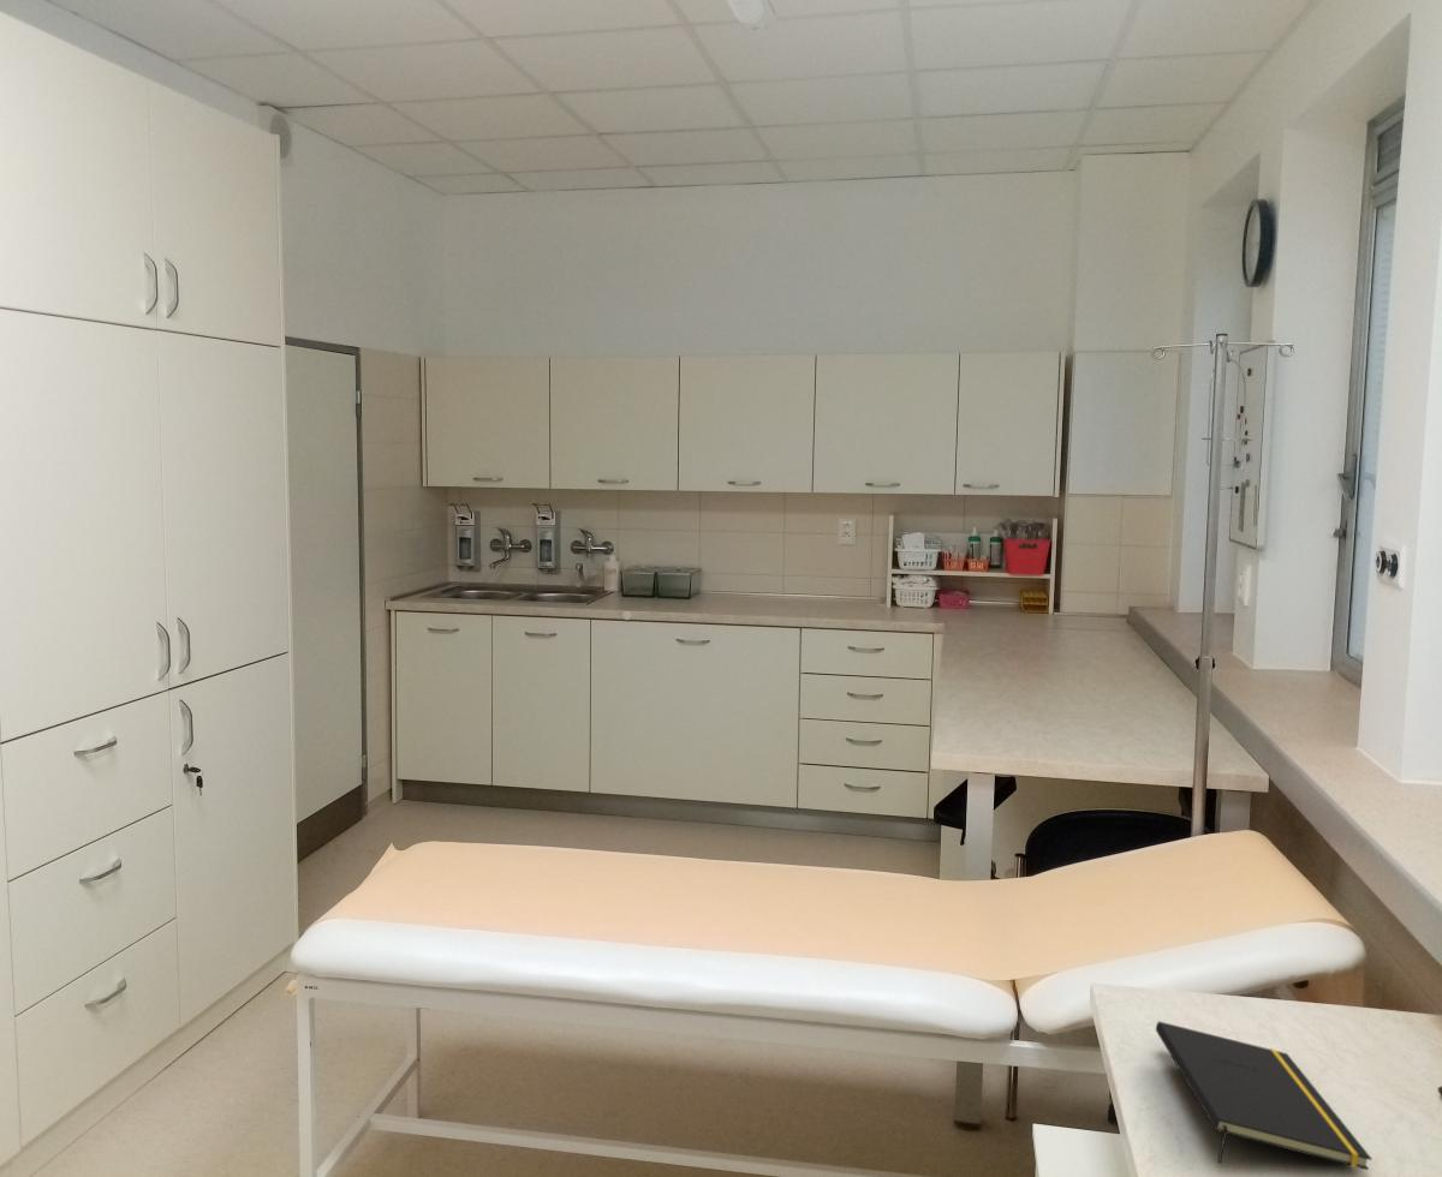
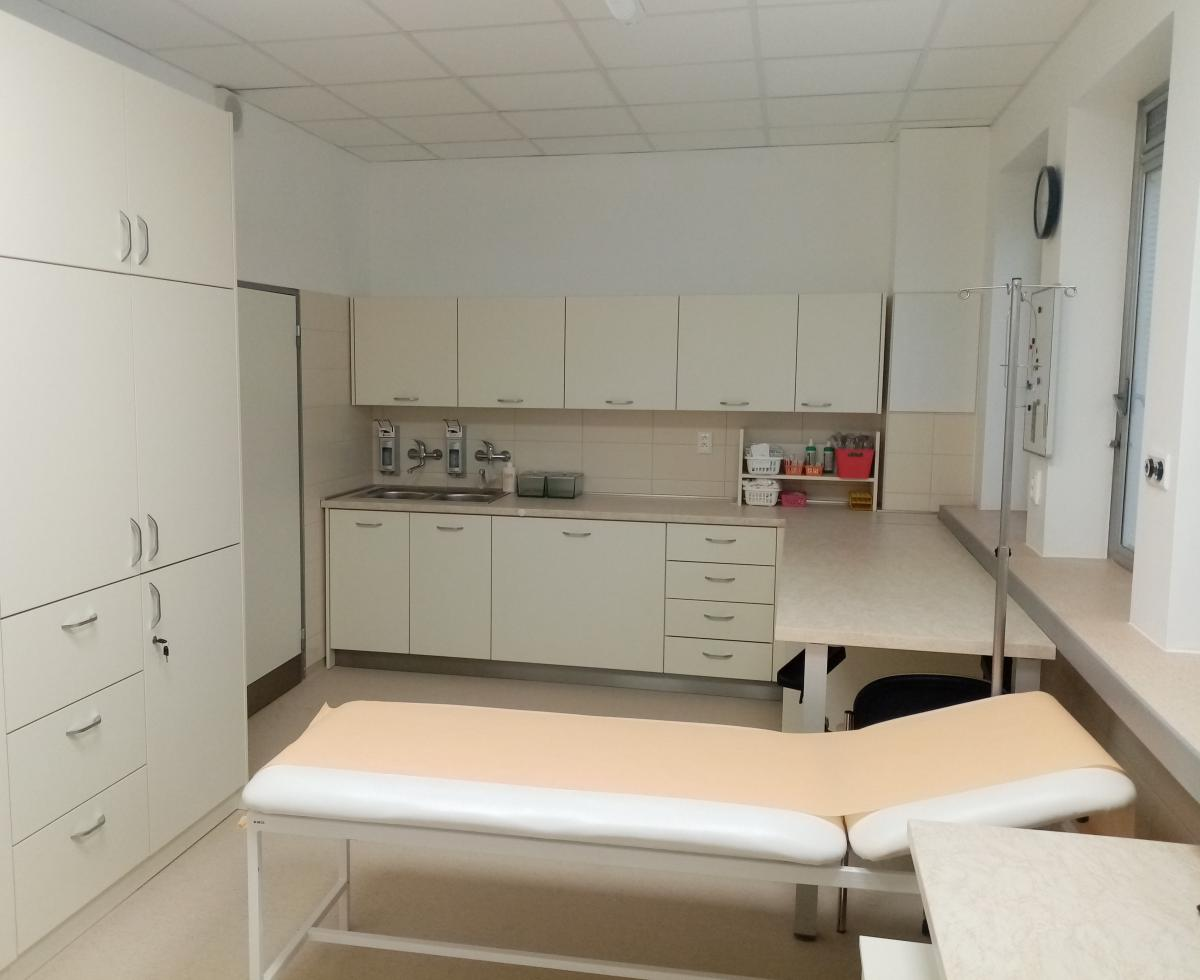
- notepad (1253, 1088)
